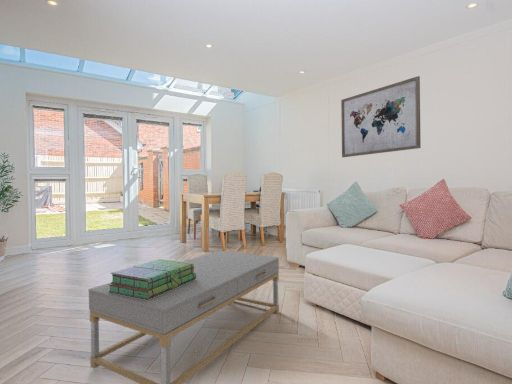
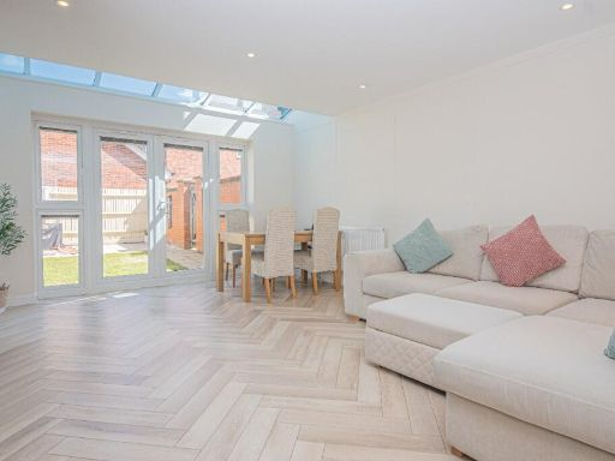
- coffee table (202, 303)
- wall art (376, 121)
- stack of books (154, 276)
